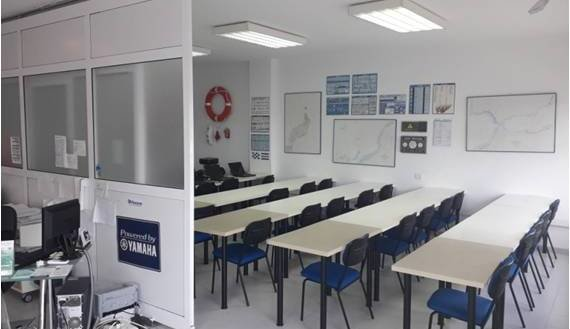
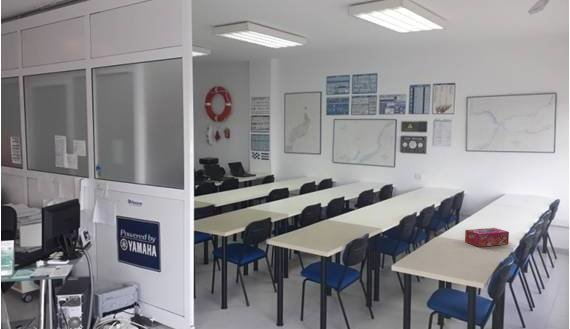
+ tissue box (486, 236)
